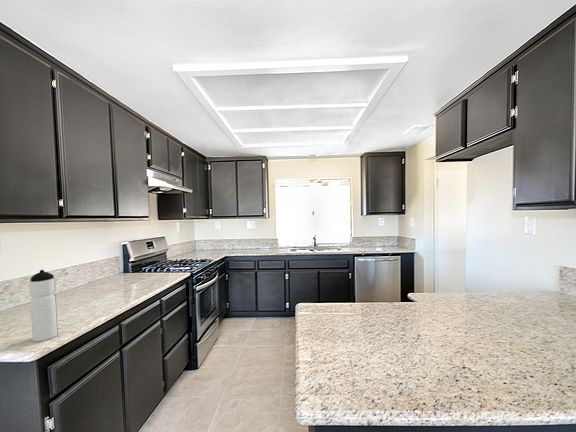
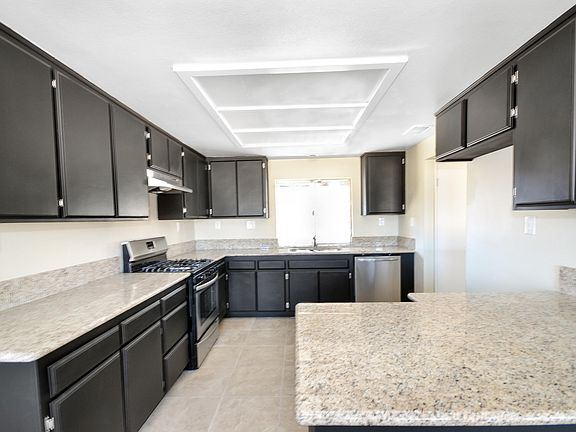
- water bottle (43, 303)
